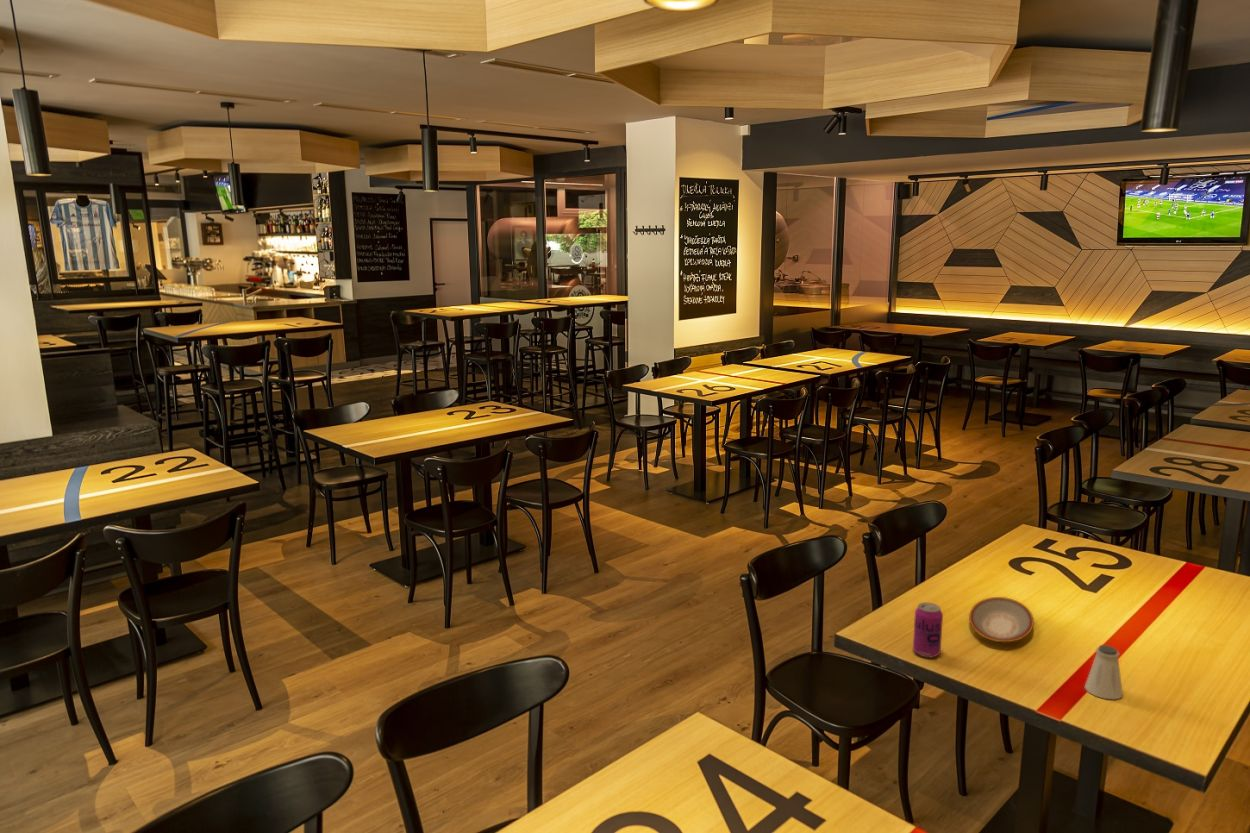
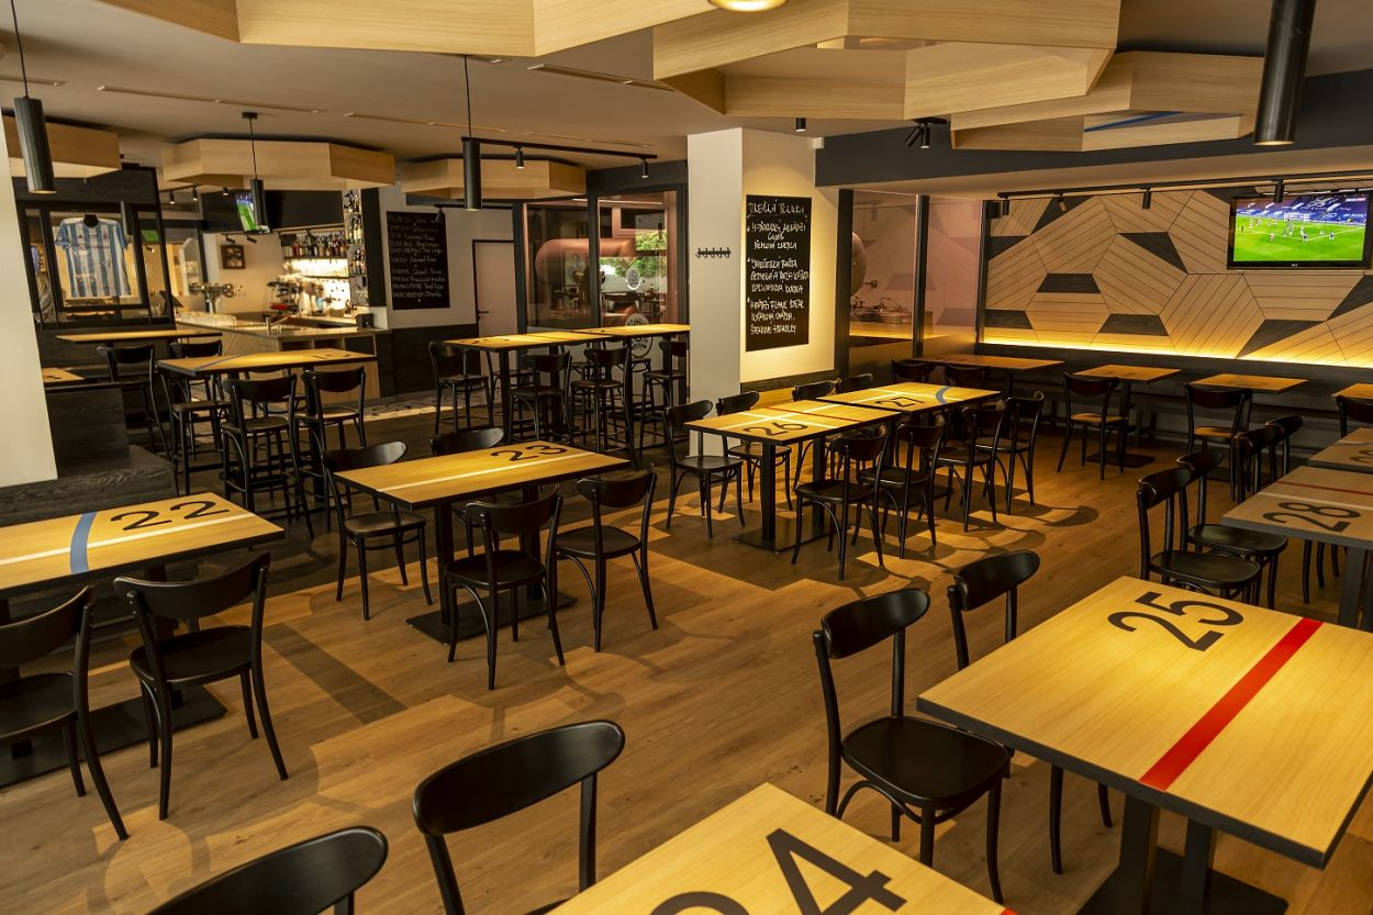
- plate (1000, 622)
- beverage can (927, 629)
- saltshaker (1105, 669)
